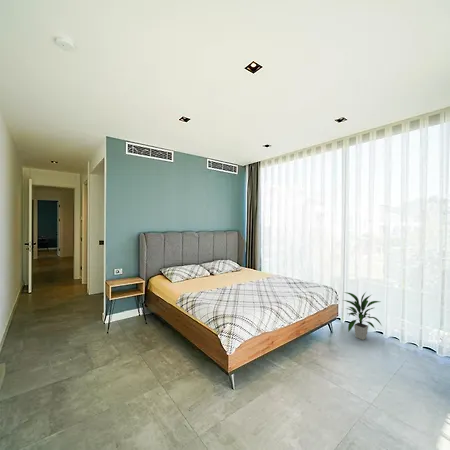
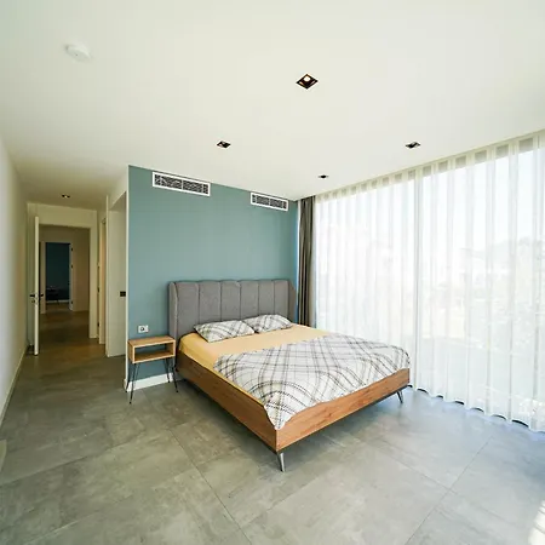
- indoor plant (359, 314)
